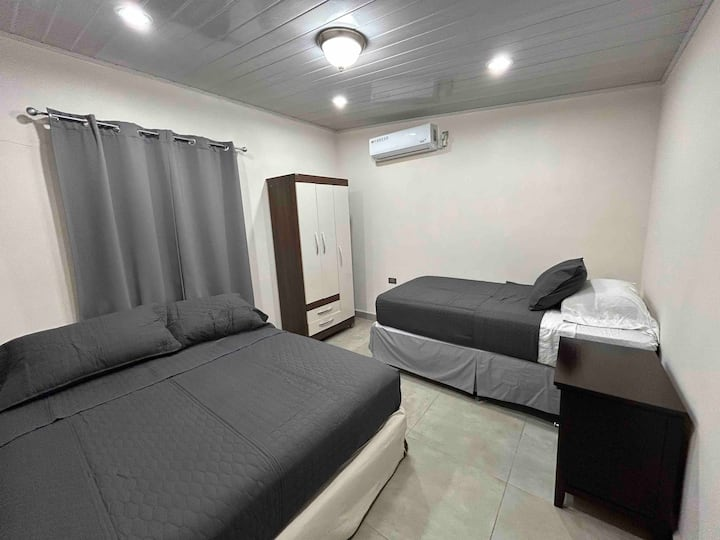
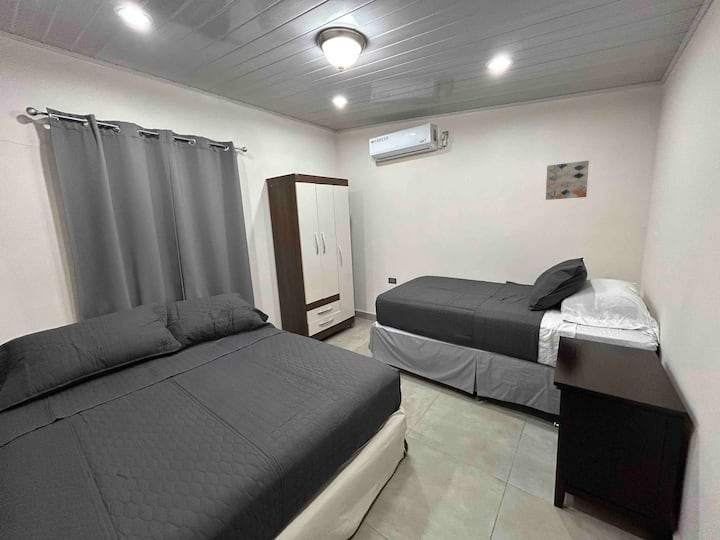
+ wall art (566, 181)
